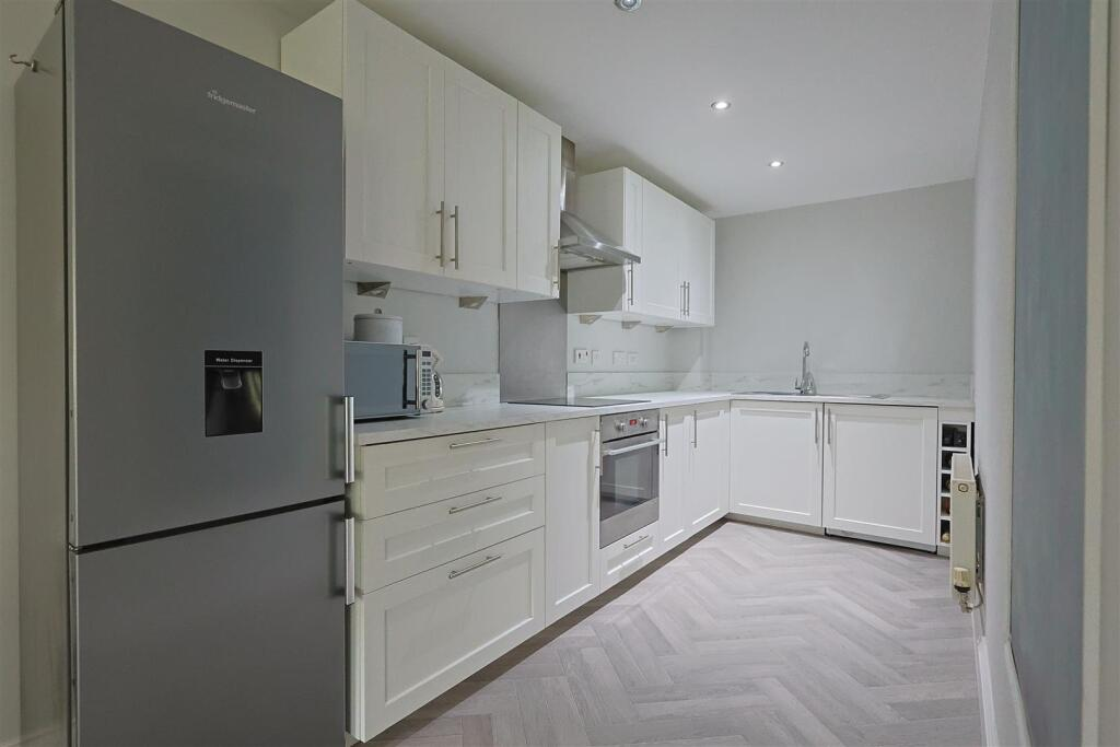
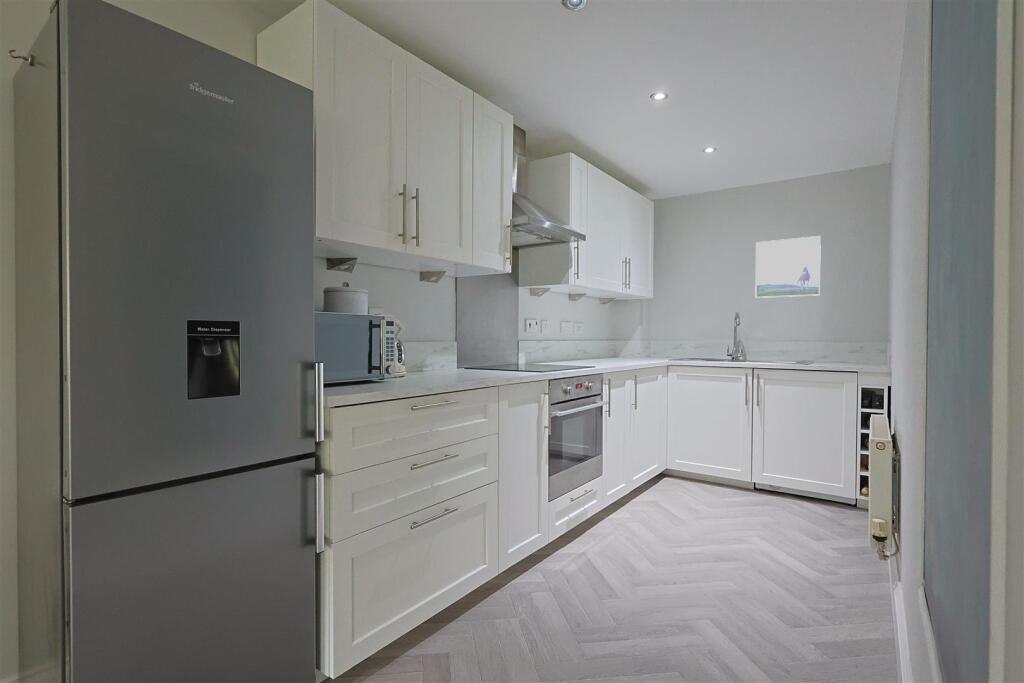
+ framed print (787, 268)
